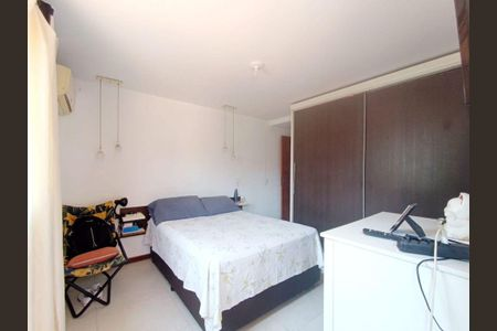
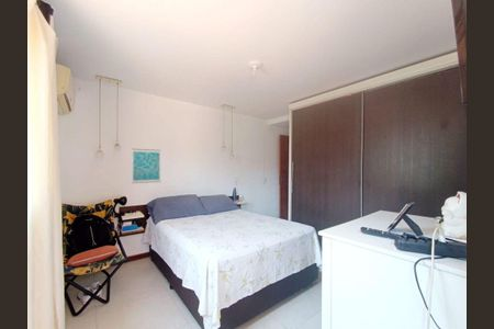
+ wall art (146, 166)
